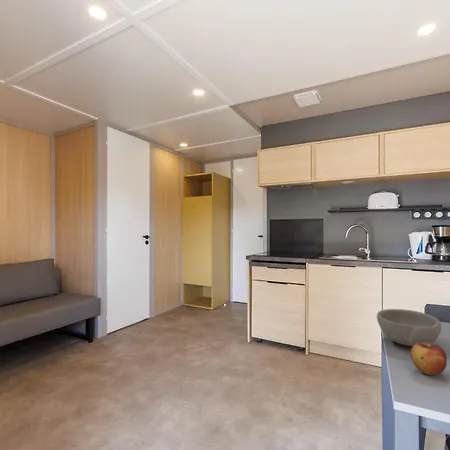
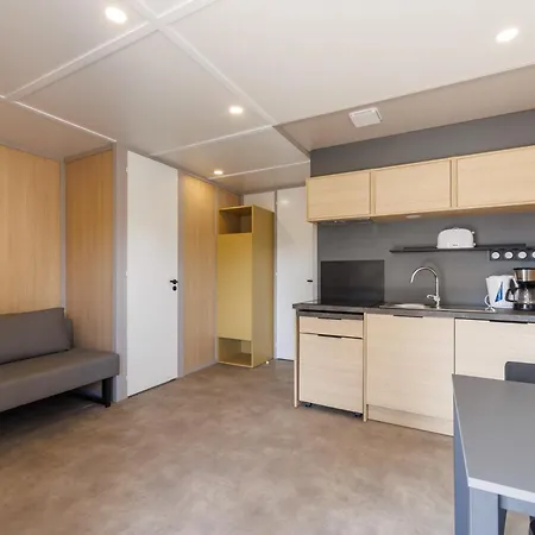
- bowl (407, 329)
- apple (428, 358)
